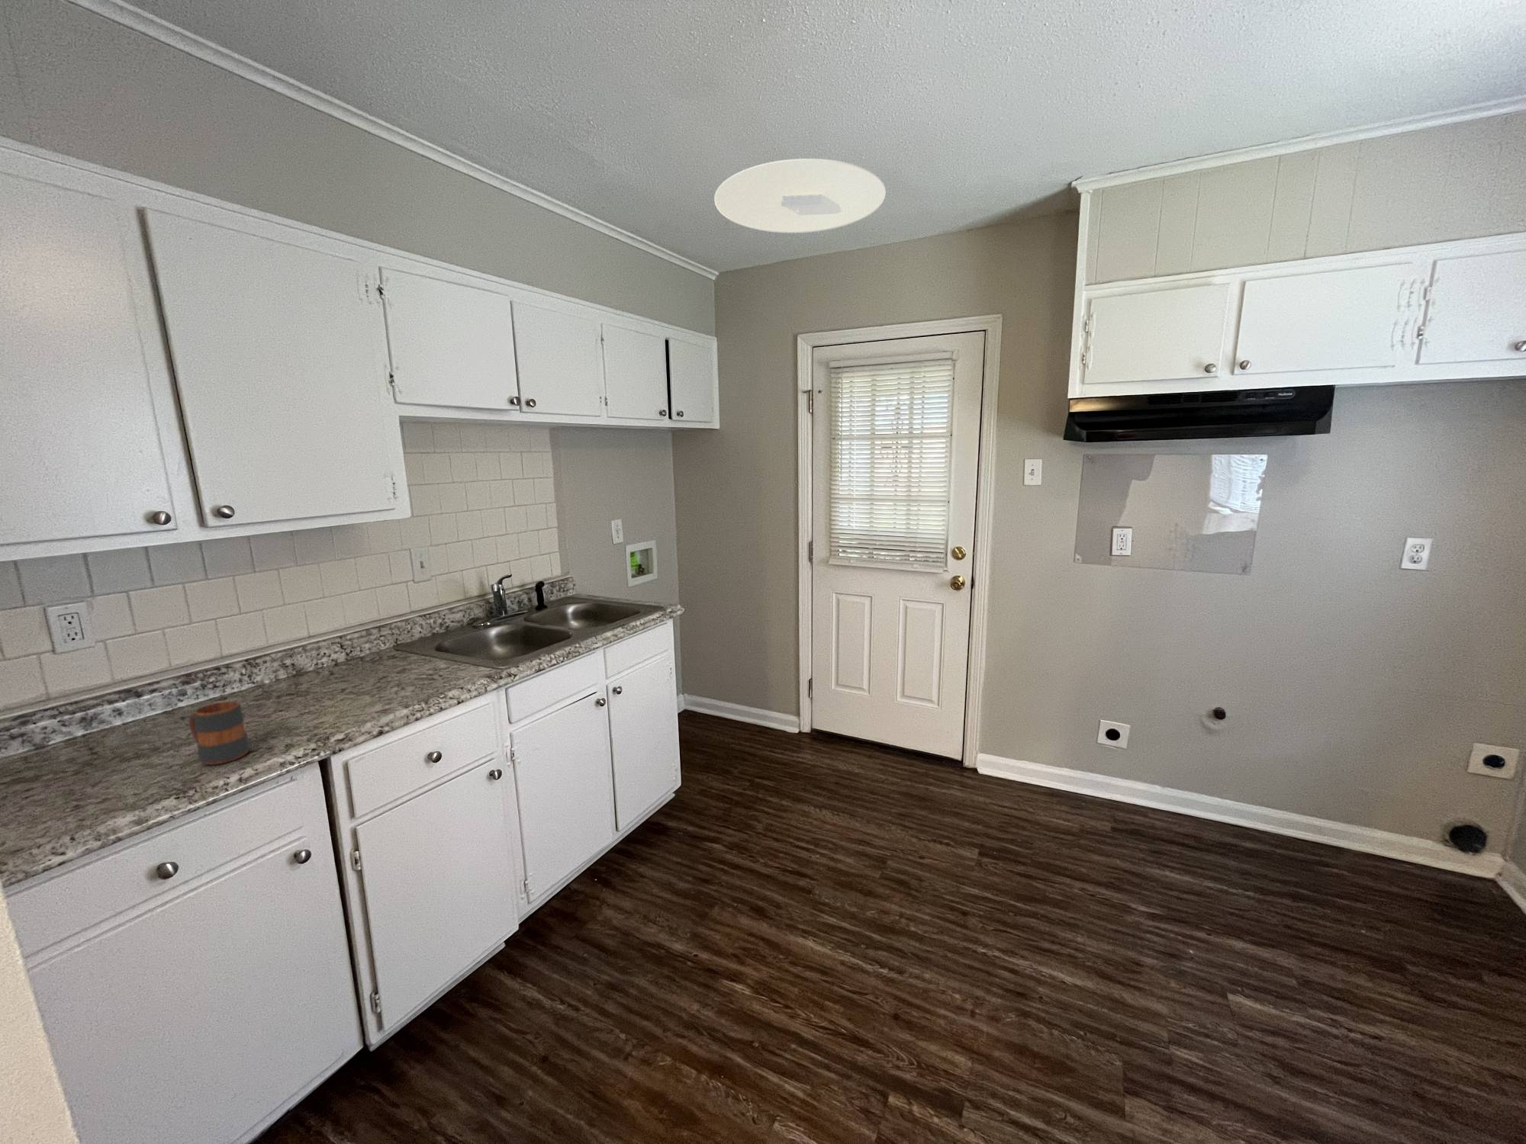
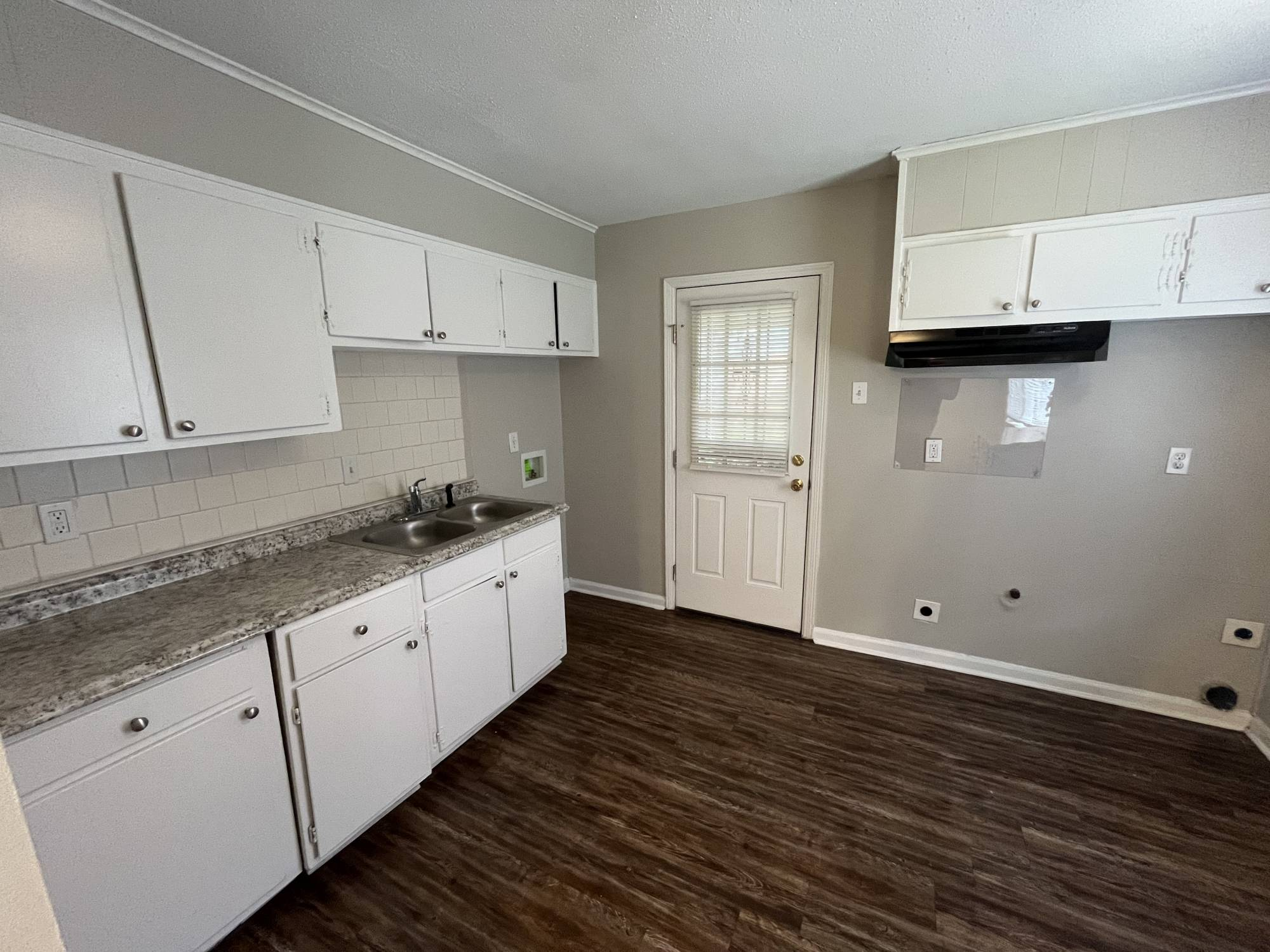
- ceiling light (799, 192)
- mug (214, 732)
